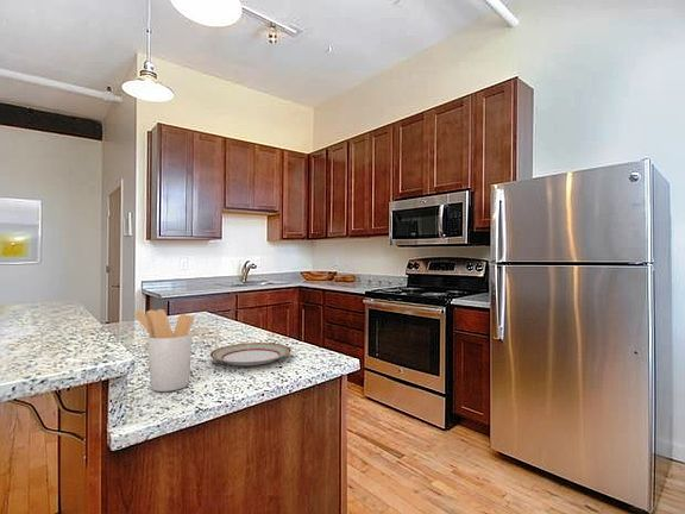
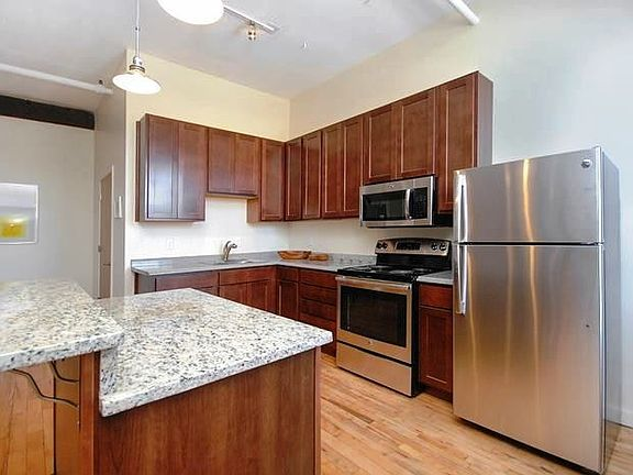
- utensil holder (163, 345)
- plate (251, 355)
